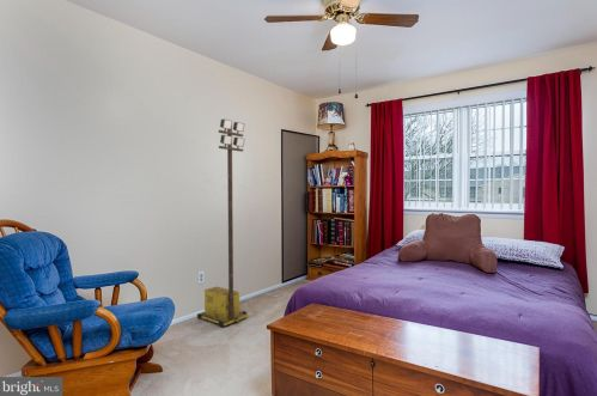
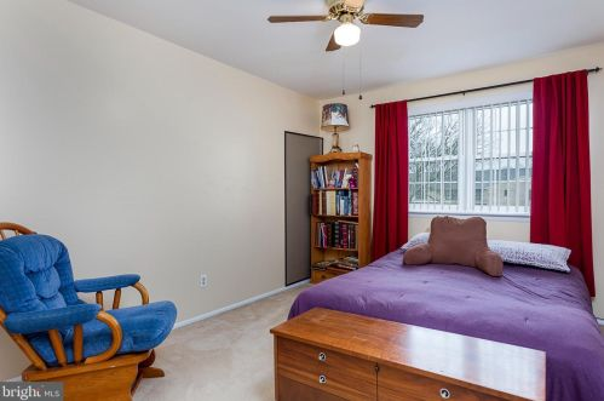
- portable light tower (229, 221)
